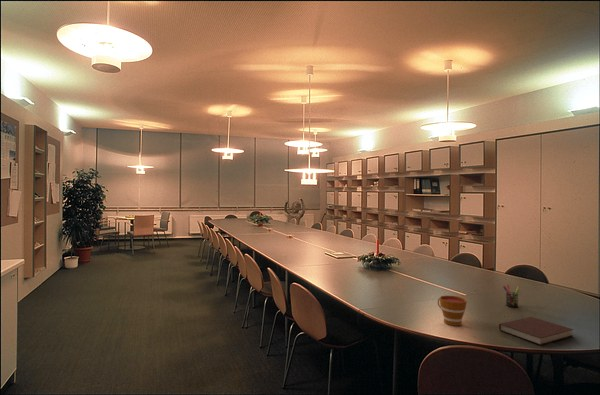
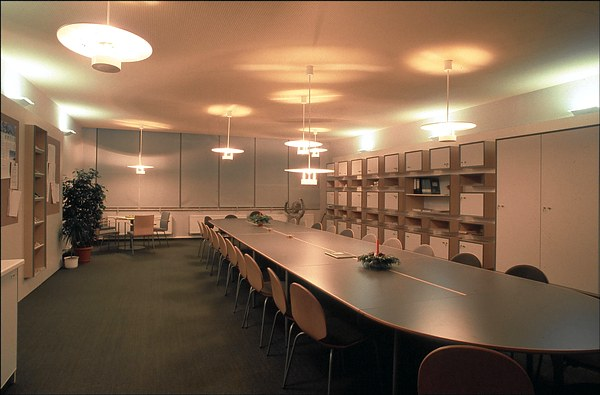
- pen holder (512, 294)
- notebook (535, 329)
- cup (450, 310)
